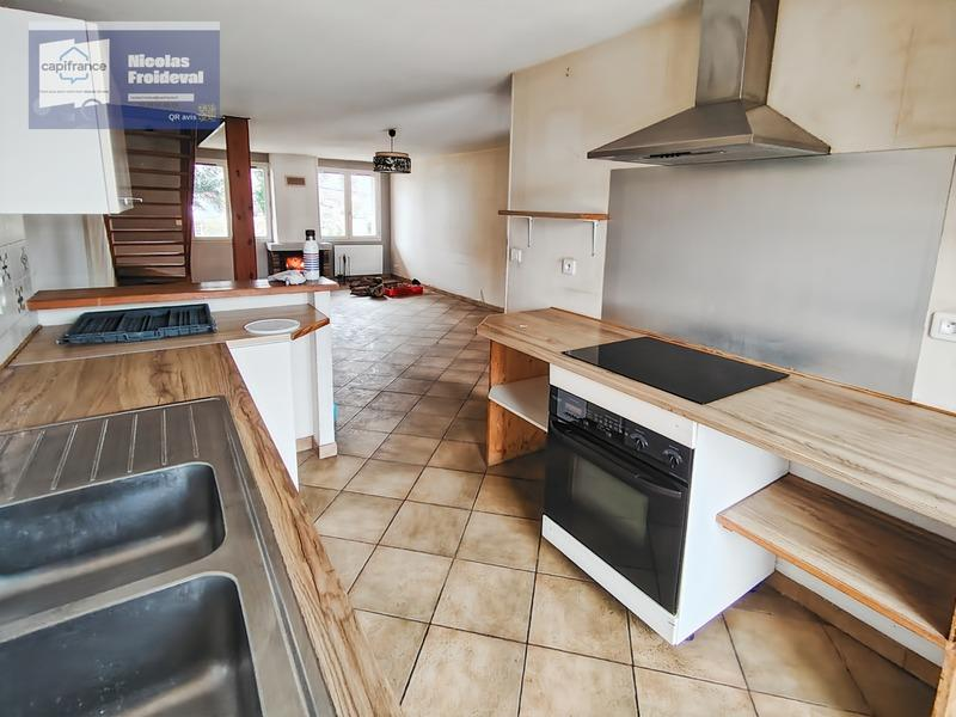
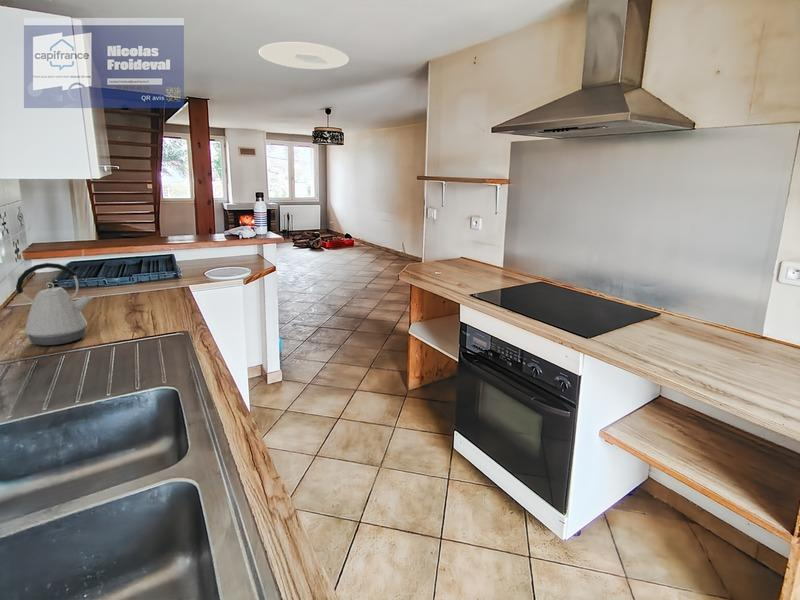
+ ceiling light (304, 52)
+ kettle (55, 301)
